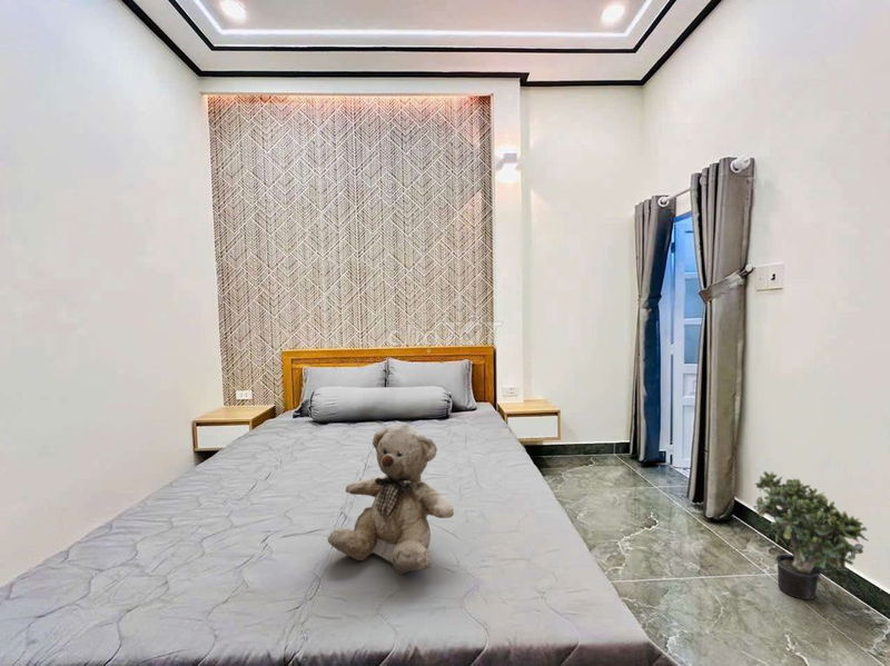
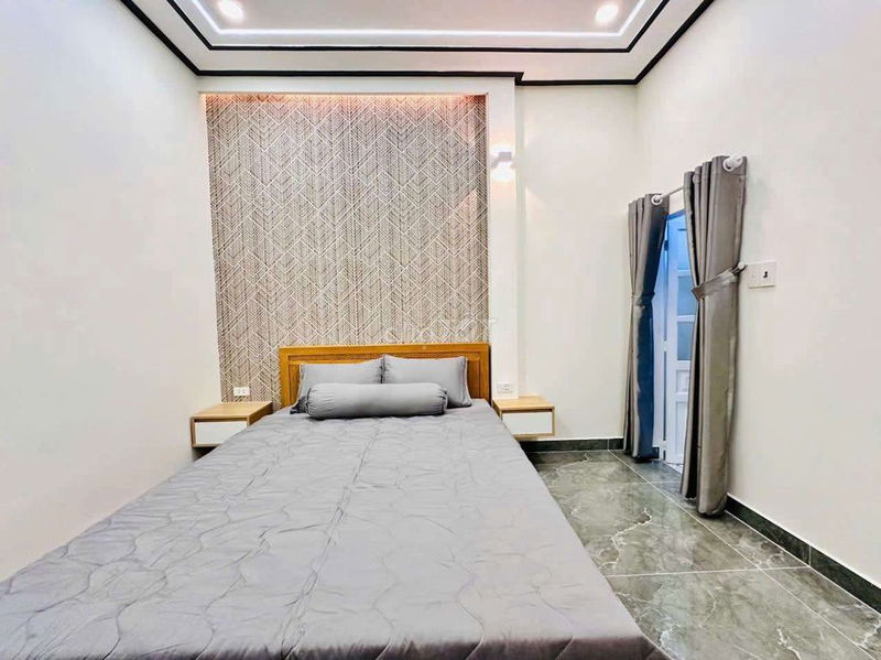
- potted plant (794, 537)
- teddy bear (390, 494)
